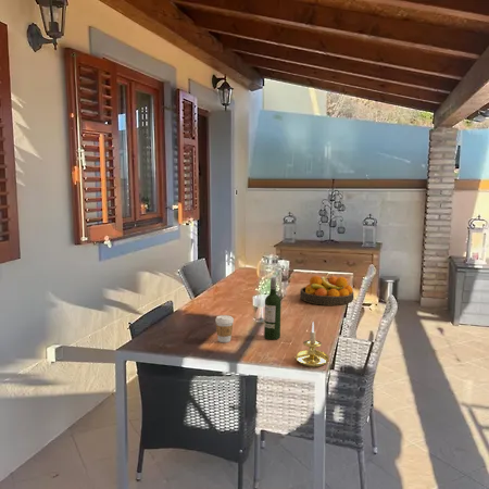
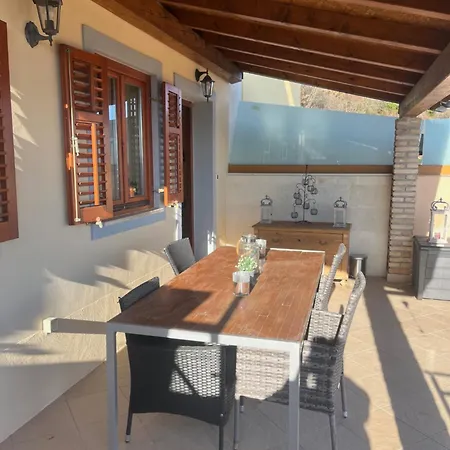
- wine bottle (273, 308)
- candle holder (313, 340)
- fruit bowl (326, 287)
- coffee cup (224, 328)
